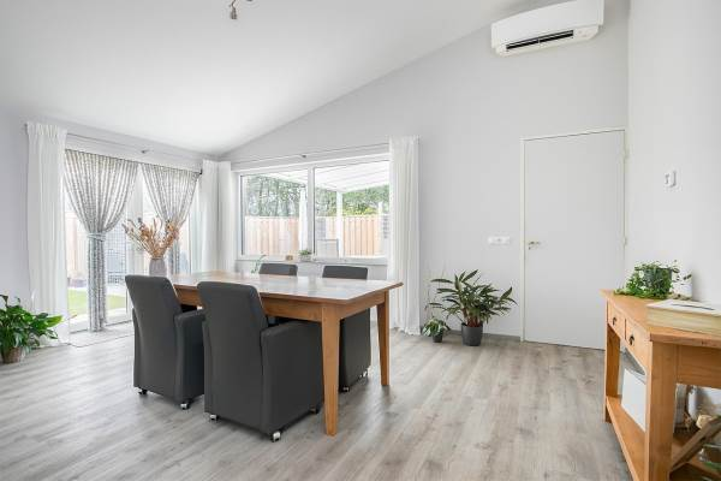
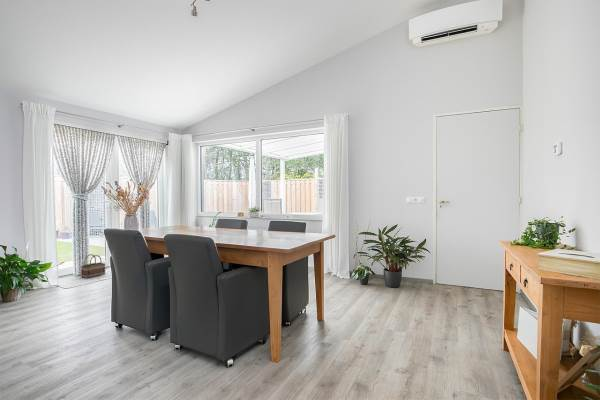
+ basket (93, 265)
